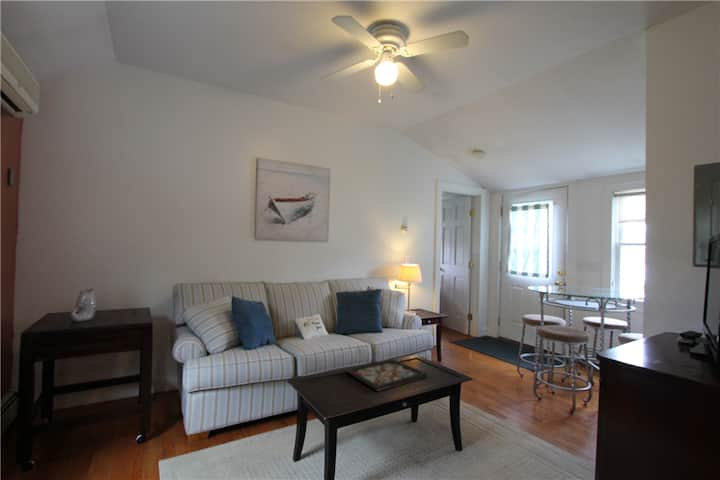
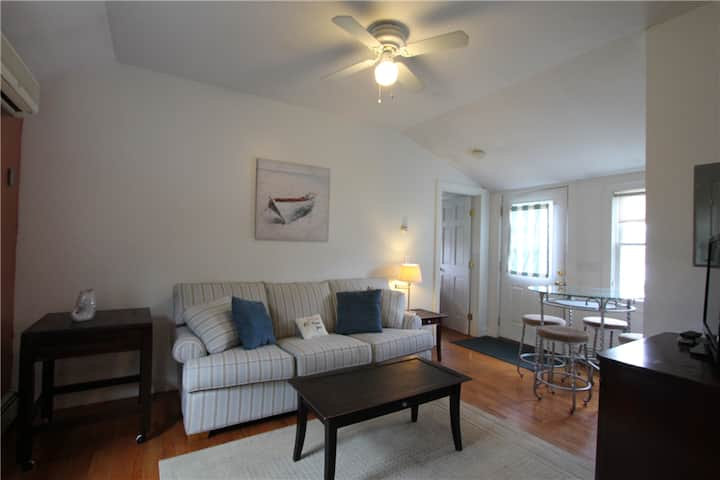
- decorative tray (385, 372)
